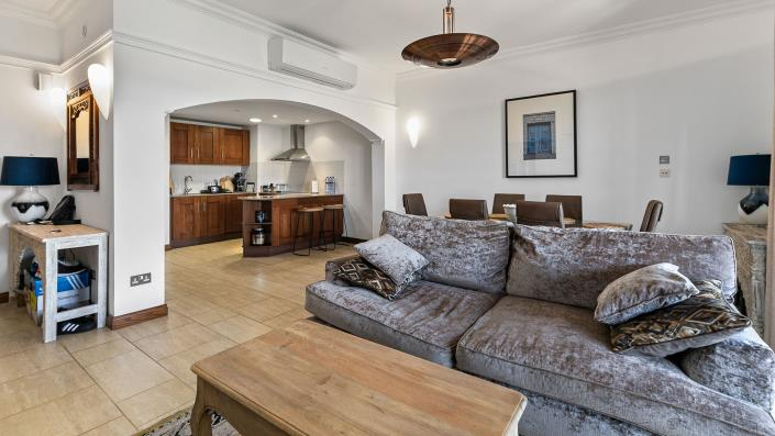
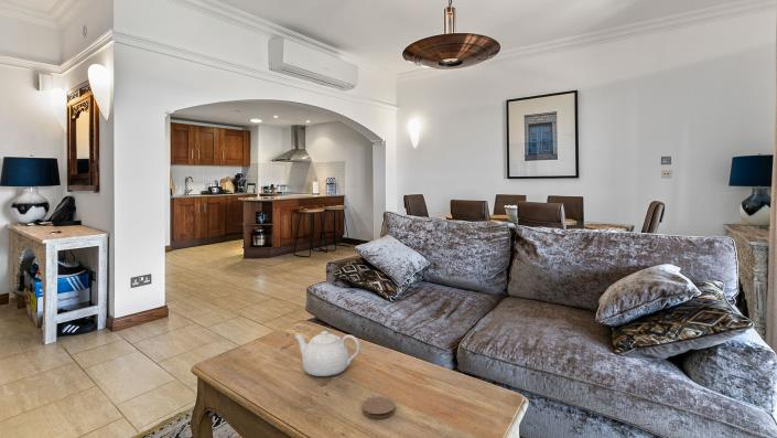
+ coaster (378, 407)
+ teapot (326, 350)
